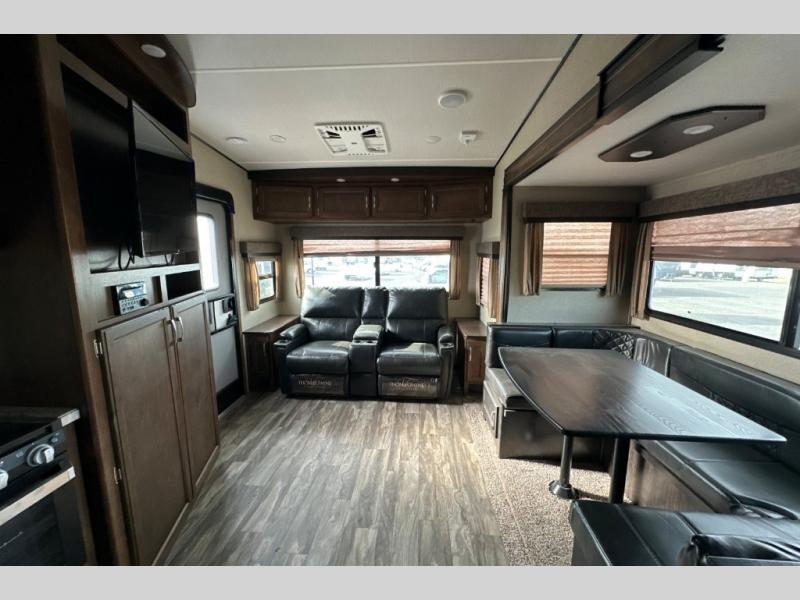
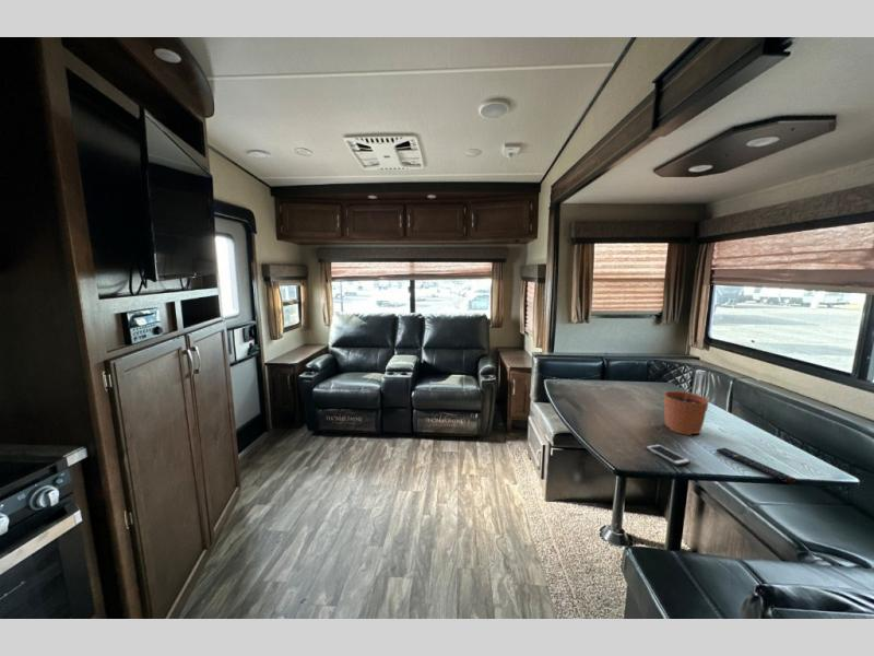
+ cell phone (666, 454)
+ remote control (753, 465)
+ plant pot (684, 405)
